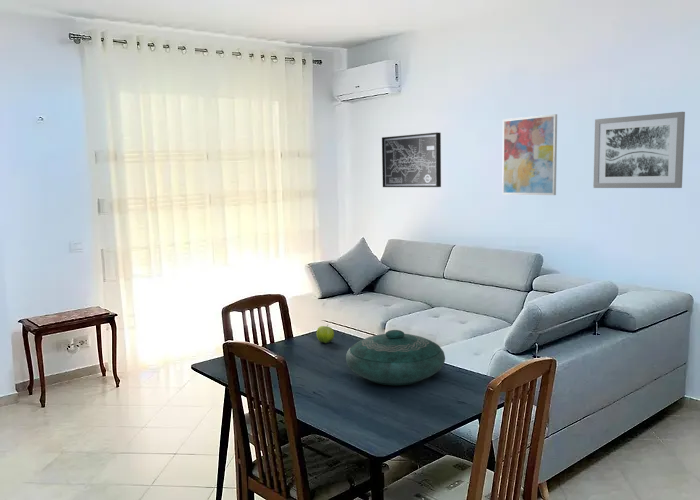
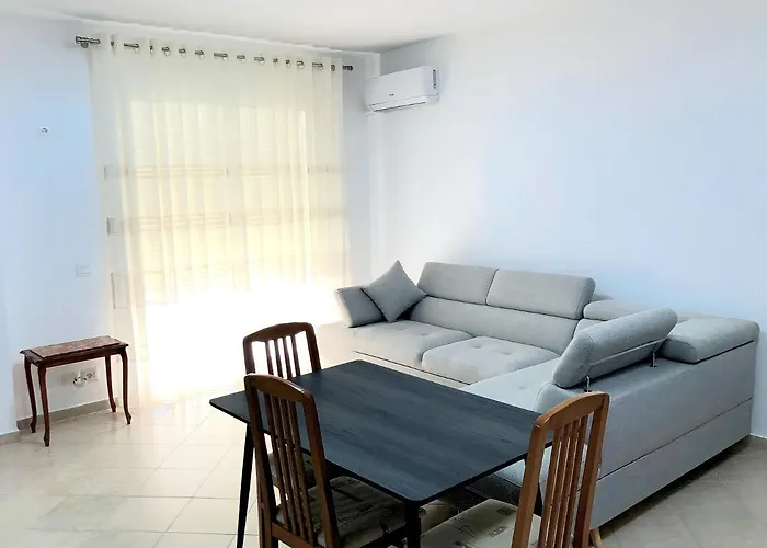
- wall art (636, 152)
- decorative bowl (395, 353)
- wall art (410, 161)
- fruit (325, 333)
- wall art (528, 156)
